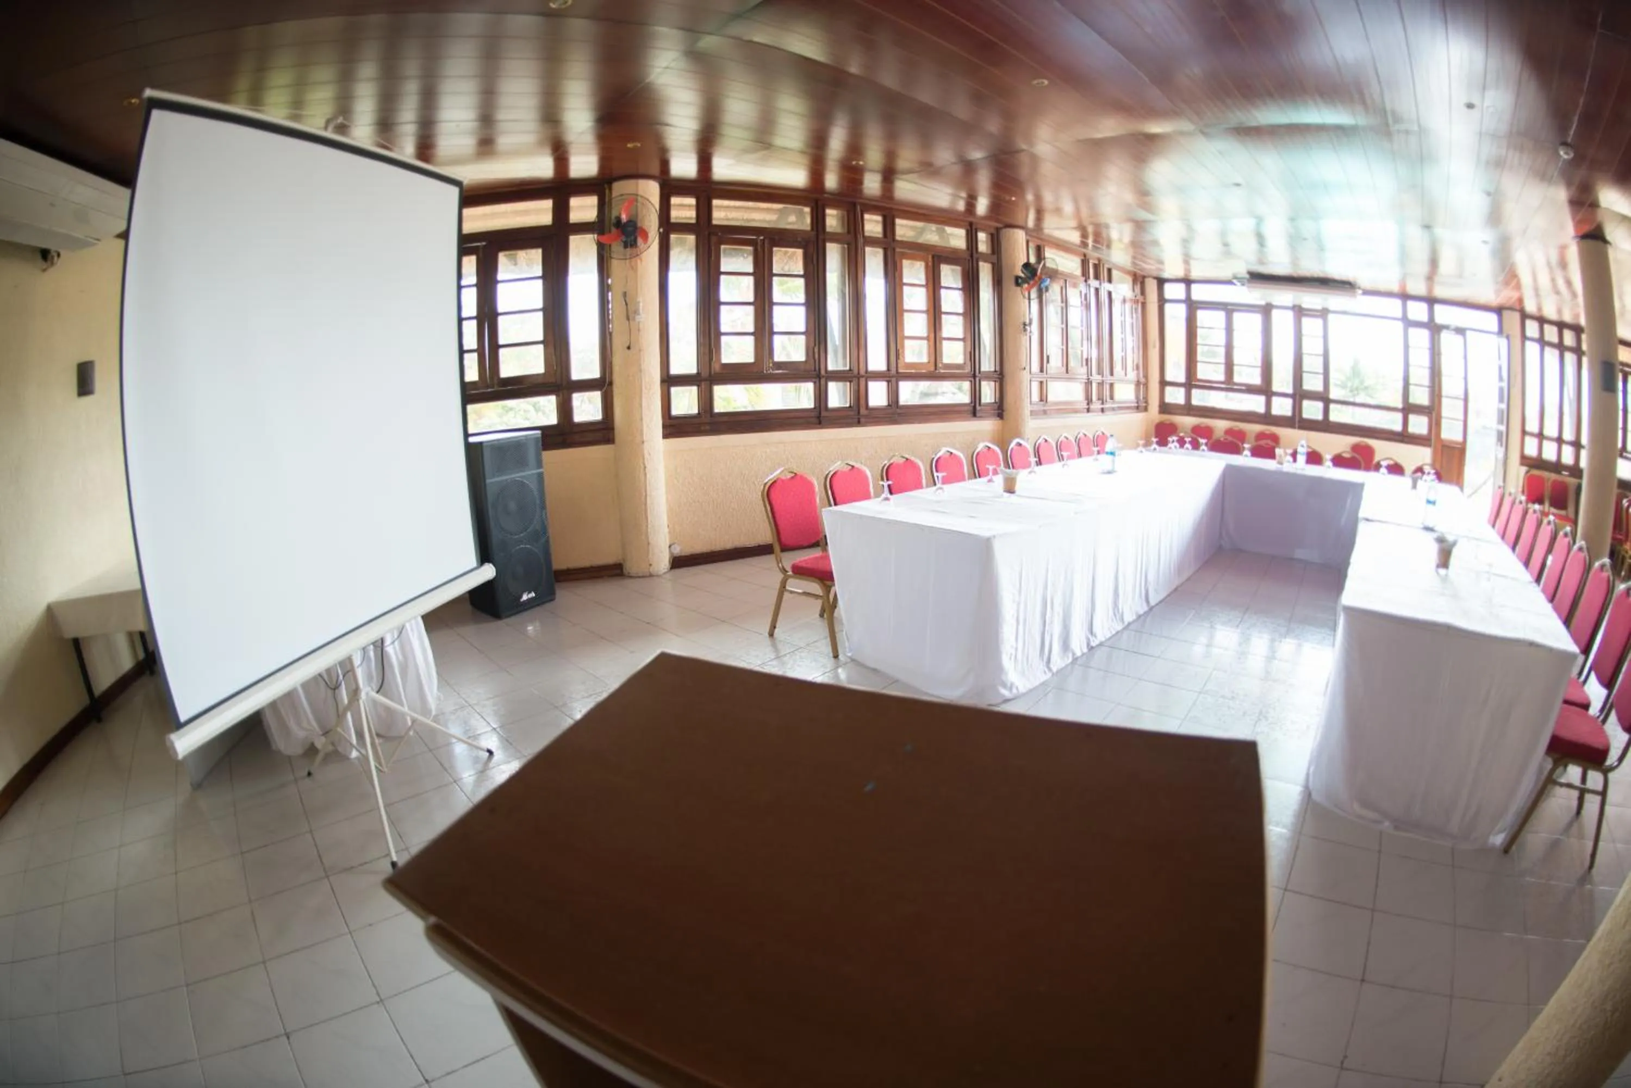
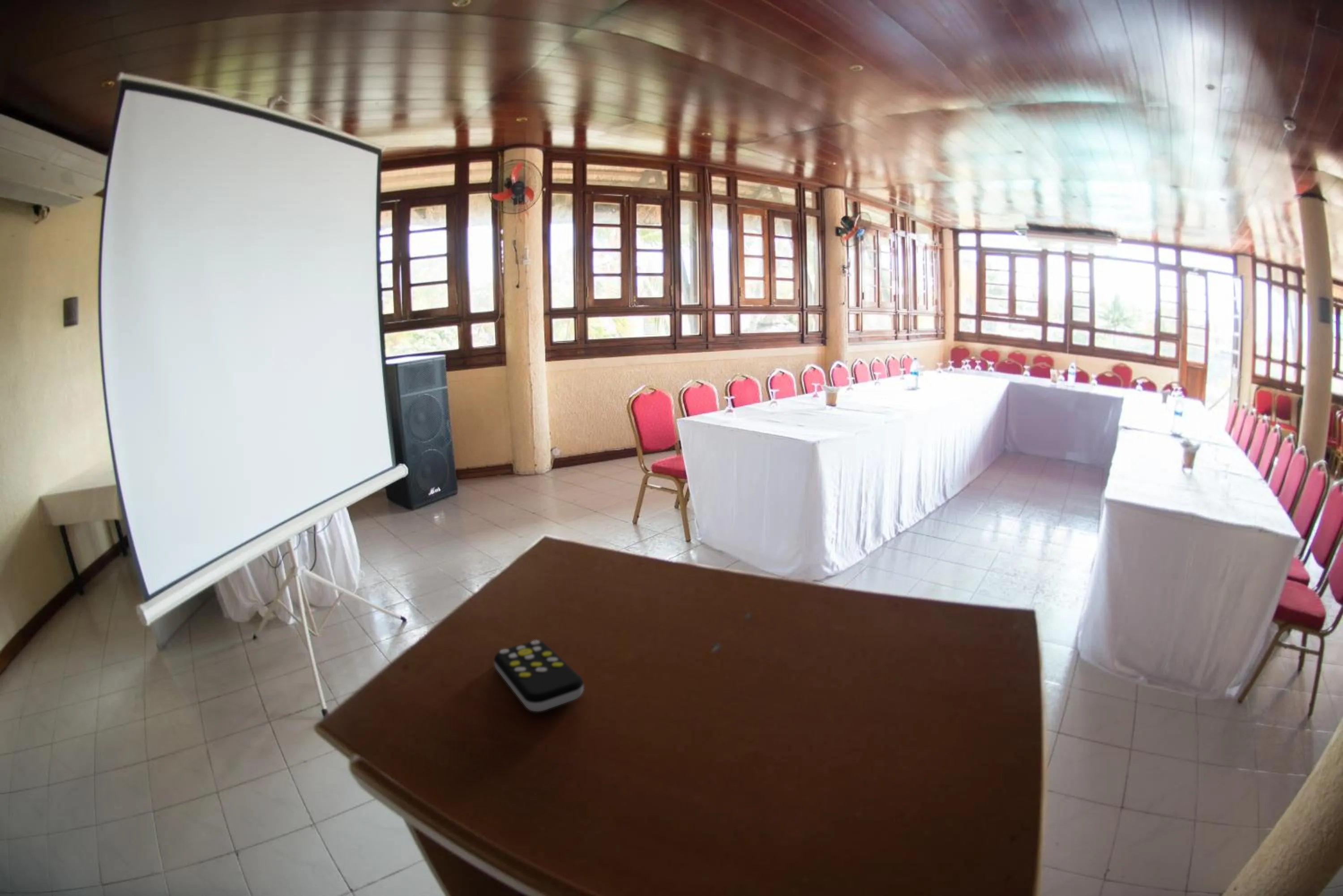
+ remote control (537, 672)
